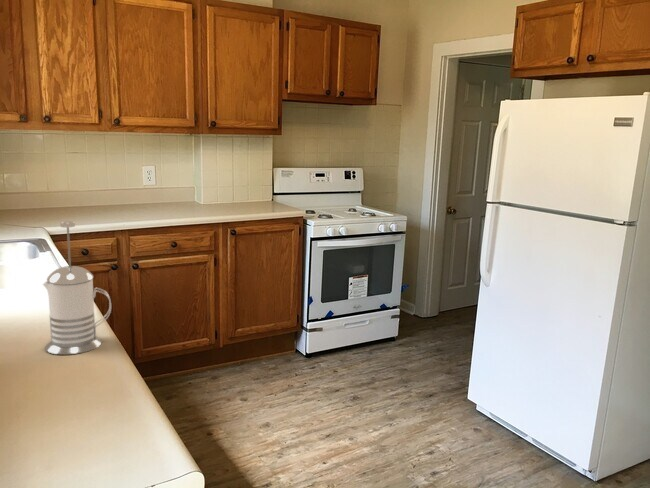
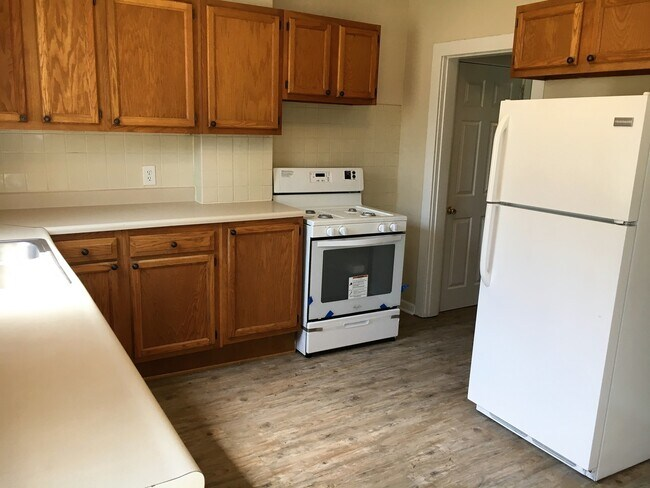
- french press (76, 284)
